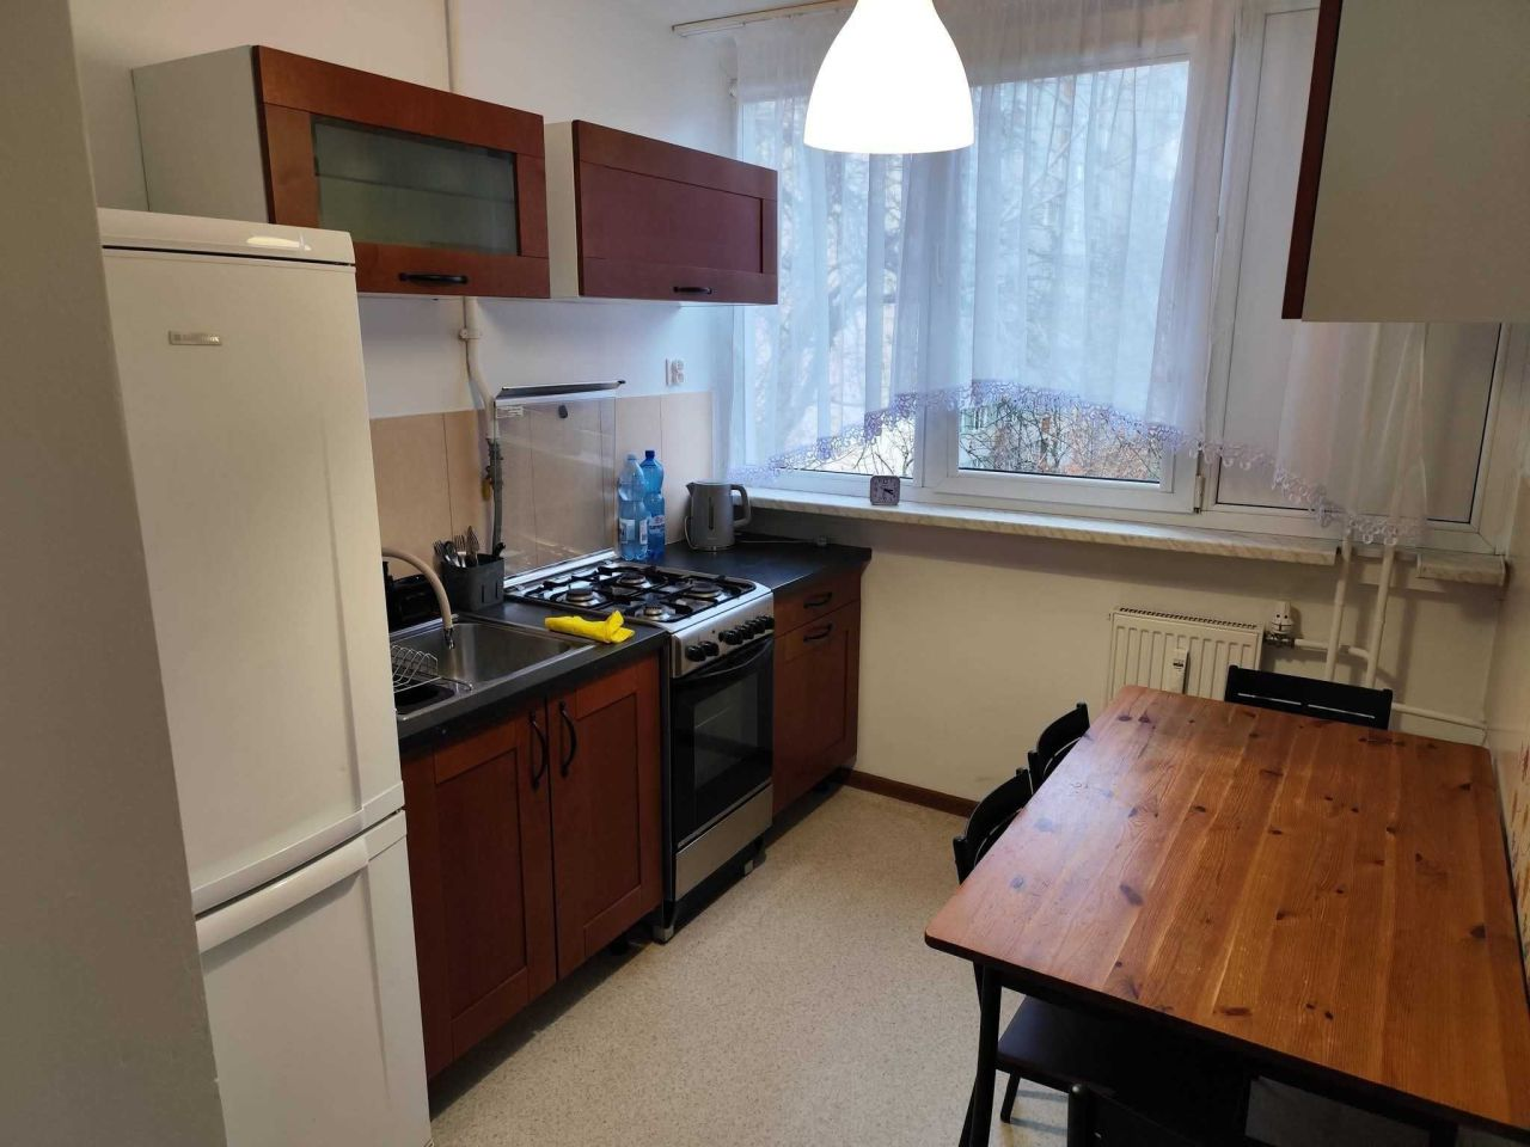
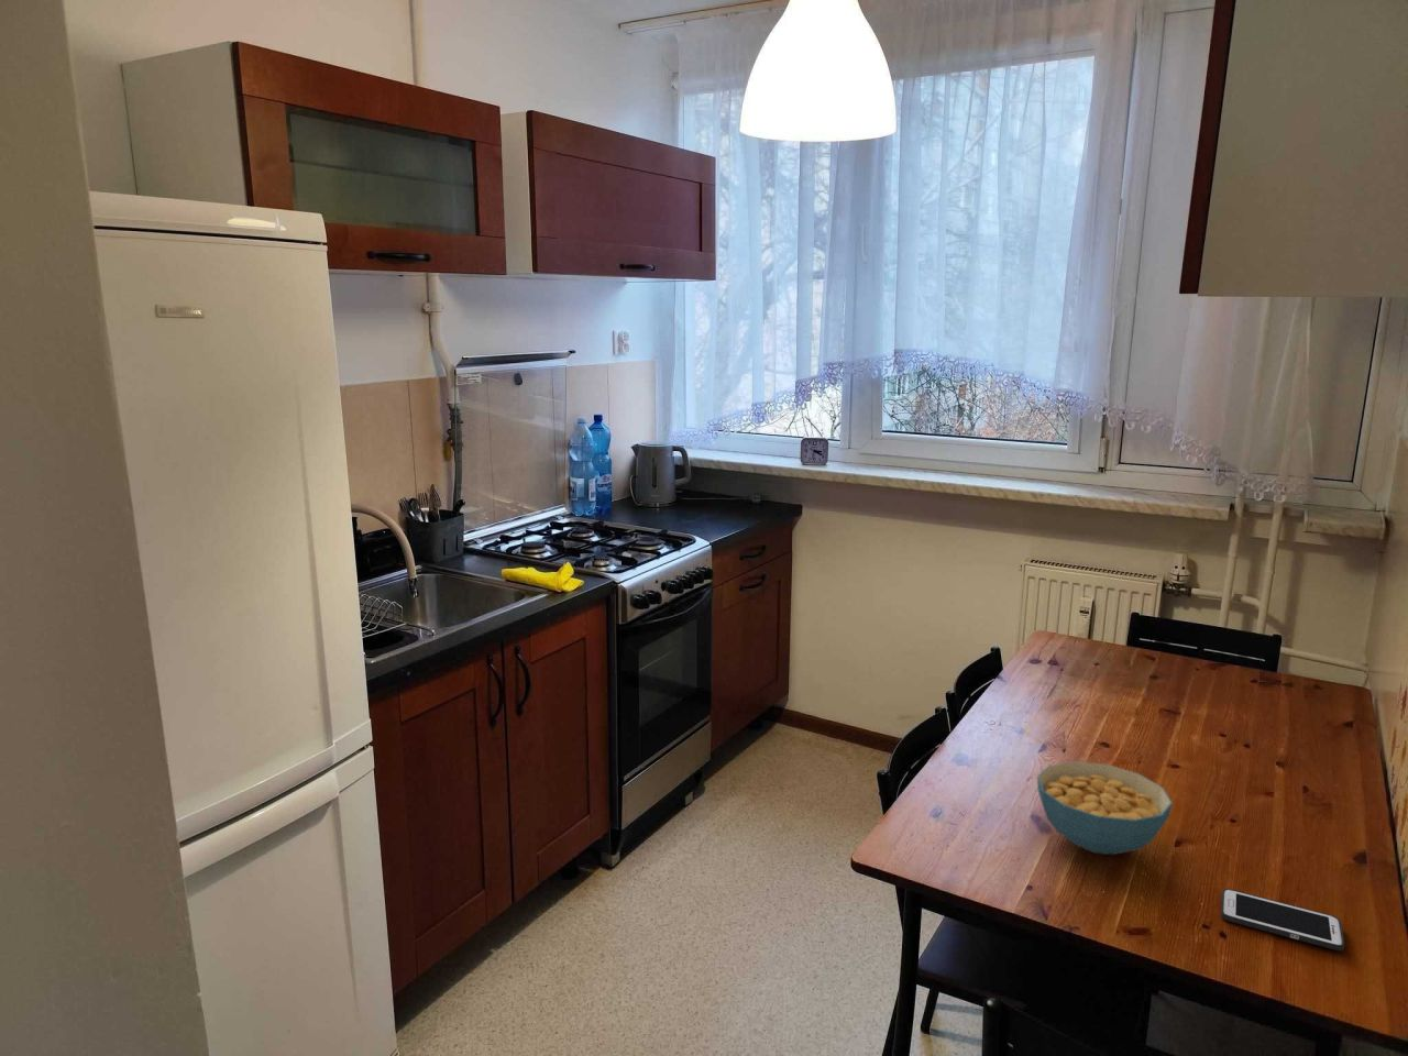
+ cell phone (1279, 918)
+ cereal bowl (1100, 816)
